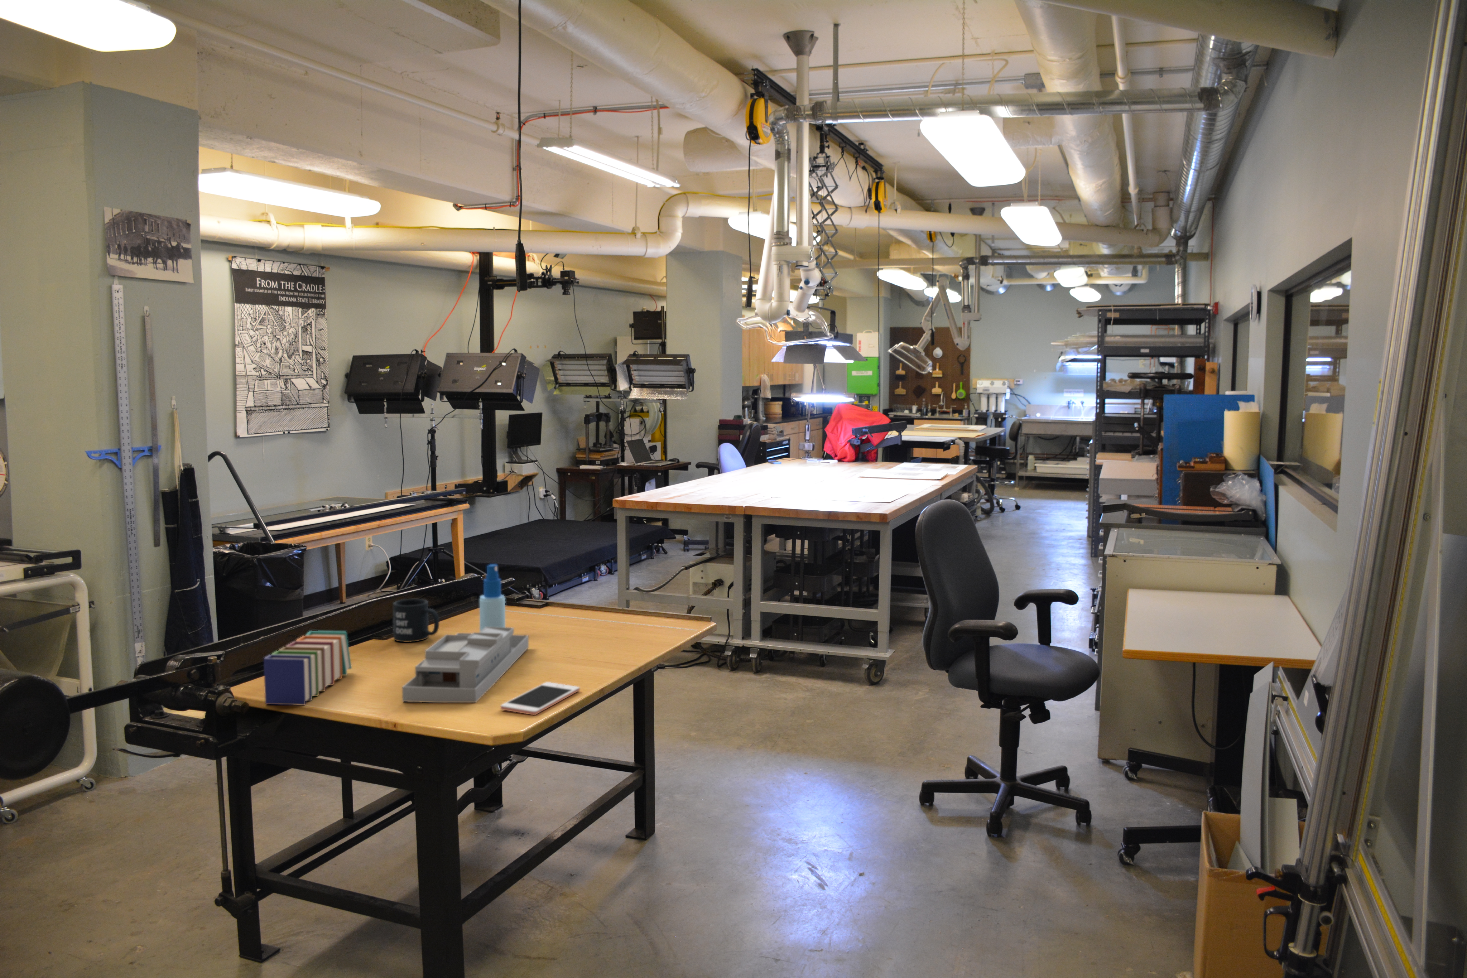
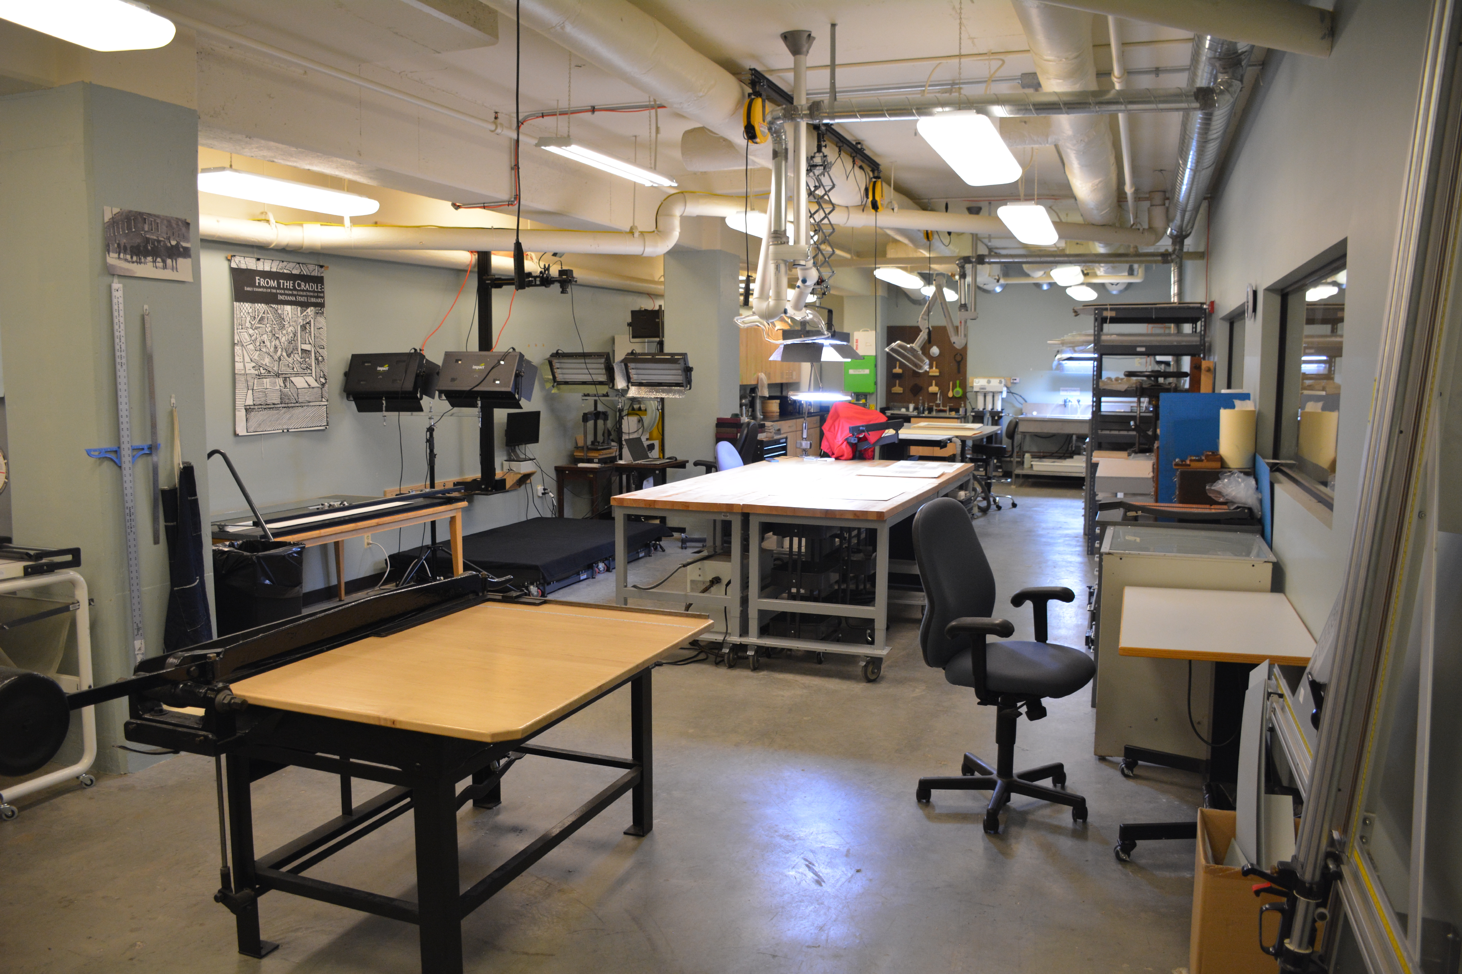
- desk organizer (470, 655)
- spray bottle (492, 600)
- cell phone (541, 697)
- book (310, 665)
- mug (417, 621)
